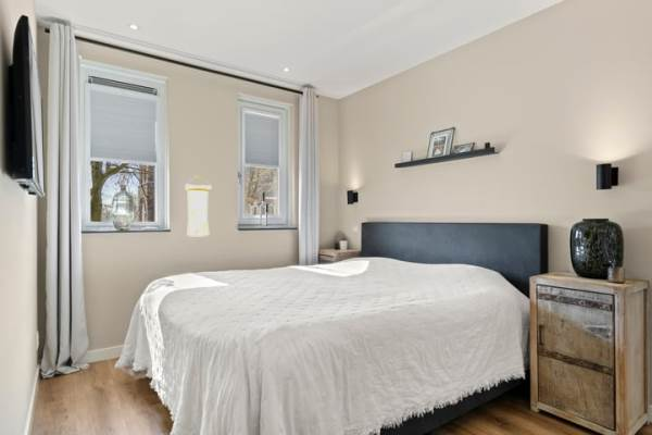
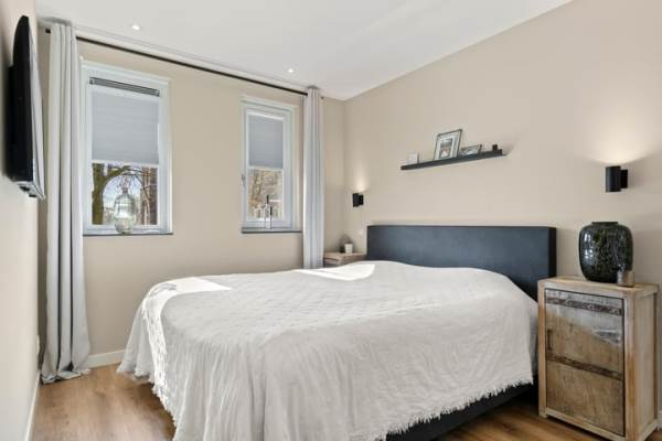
- wall scroll (198, 206)
